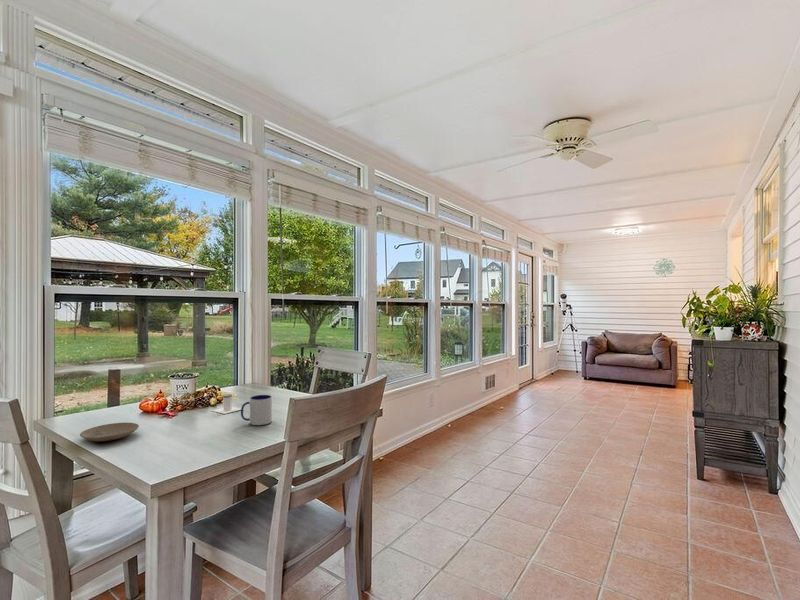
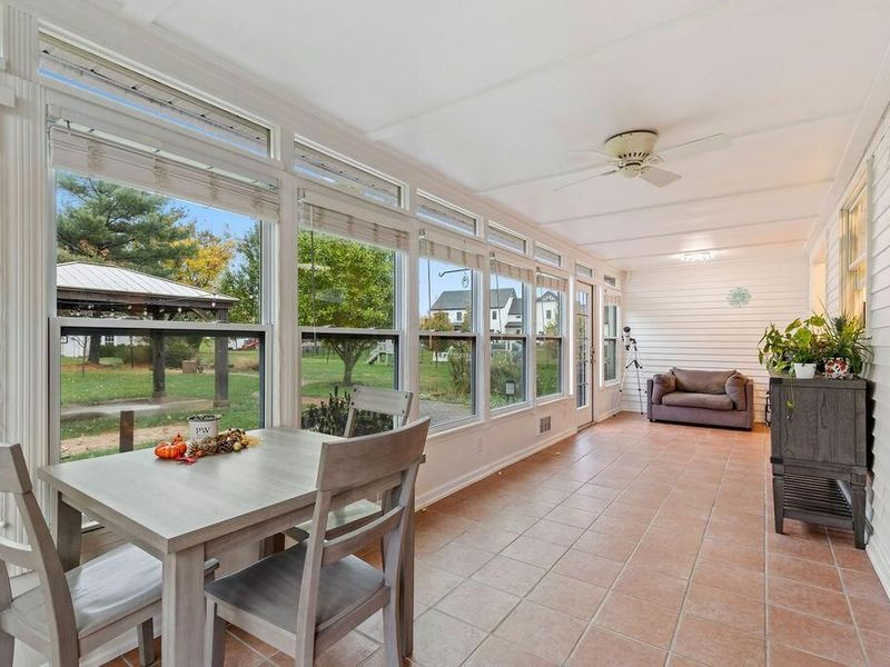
- salt shaker (227, 402)
- plate (110, 433)
- mug (256, 410)
